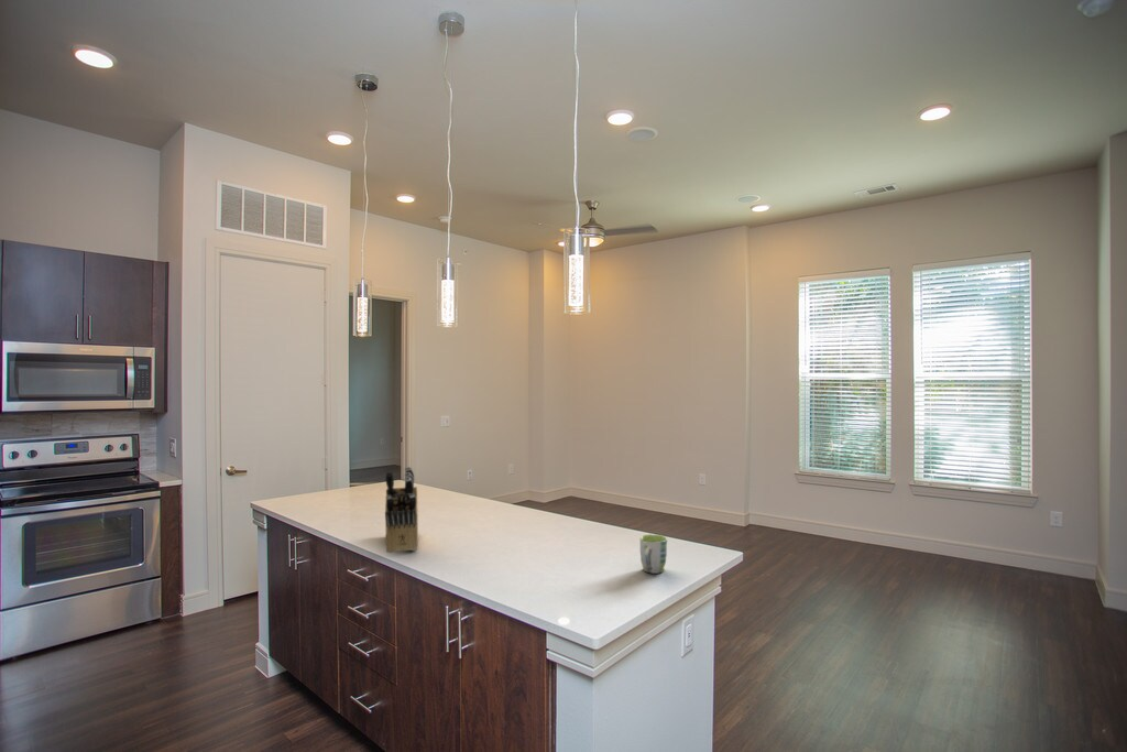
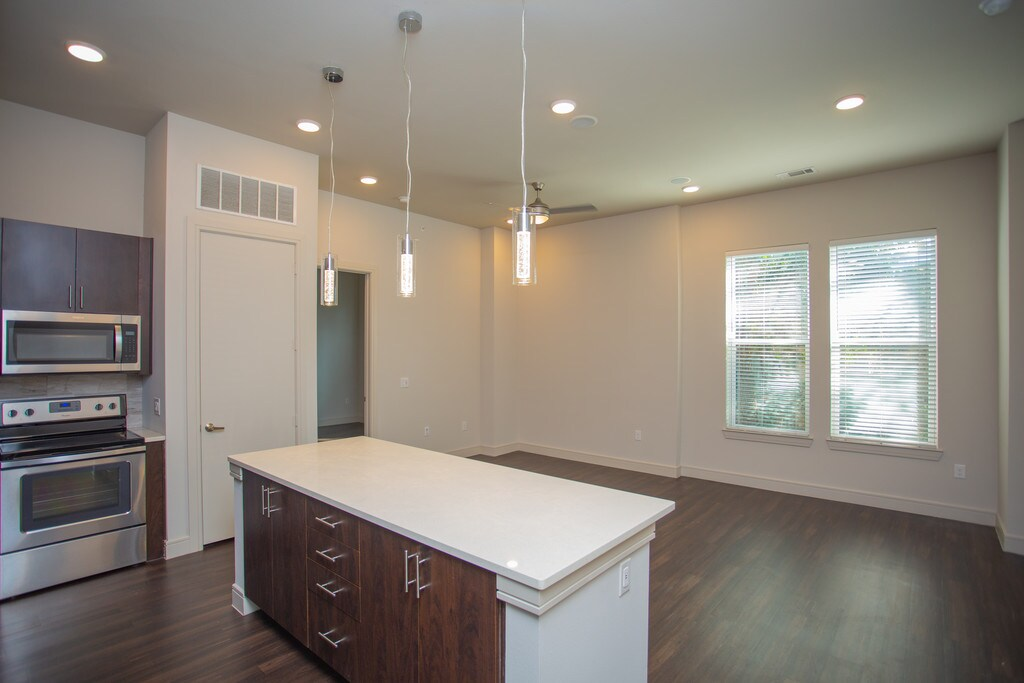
- mug (652, 555)
- knife block (402, 503)
